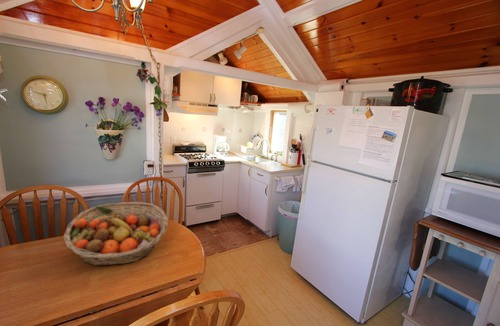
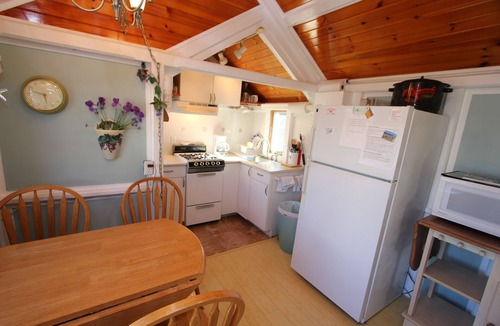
- fruit basket (120, 231)
